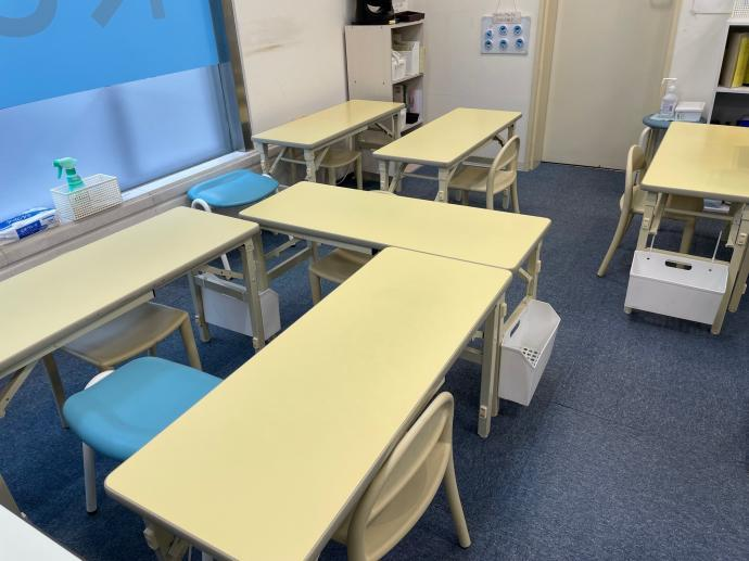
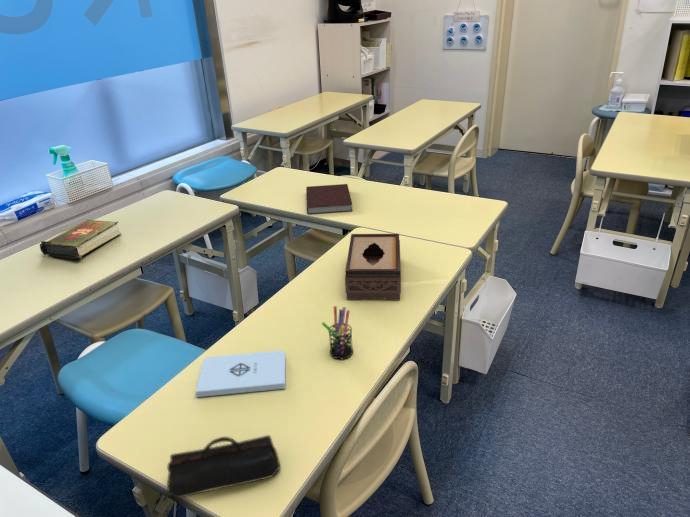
+ tissue box (374, 264)
+ book (80, 238)
+ notepad (242, 372)
+ pen holder (337, 332)
+ notebook (328, 198)
+ pencil case (221, 458)
